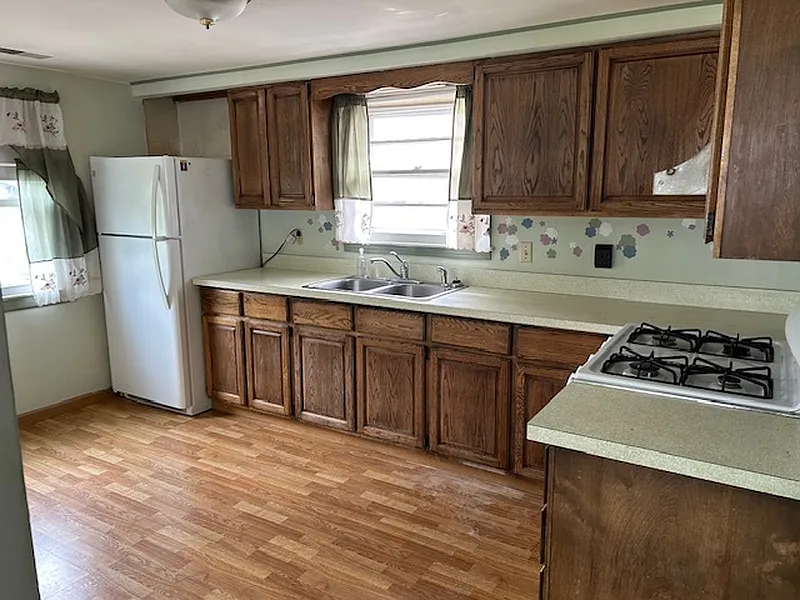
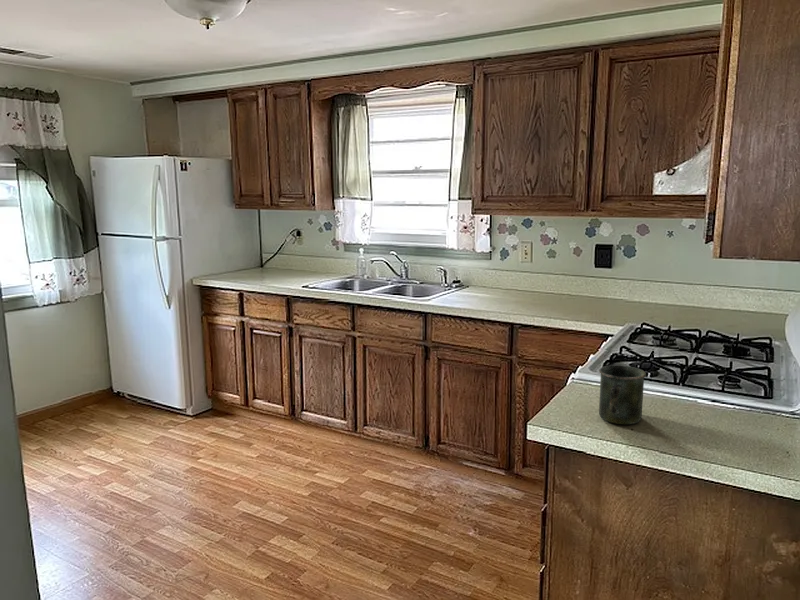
+ mug (619, 396)
